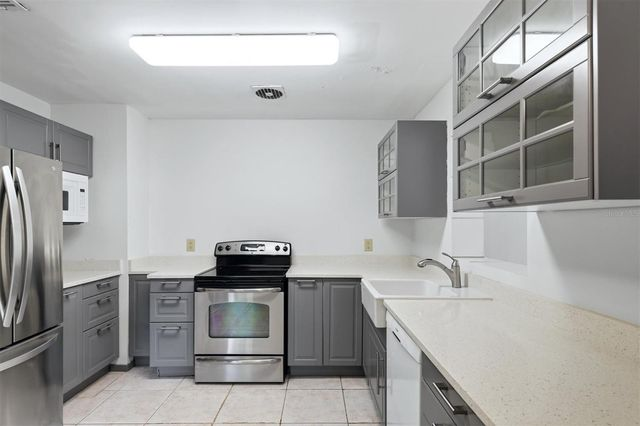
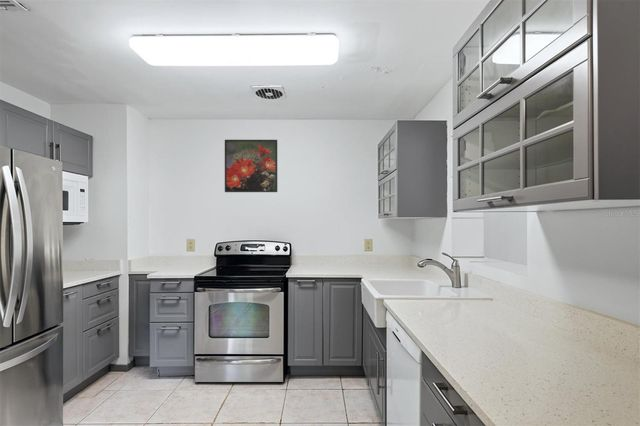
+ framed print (251, 166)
